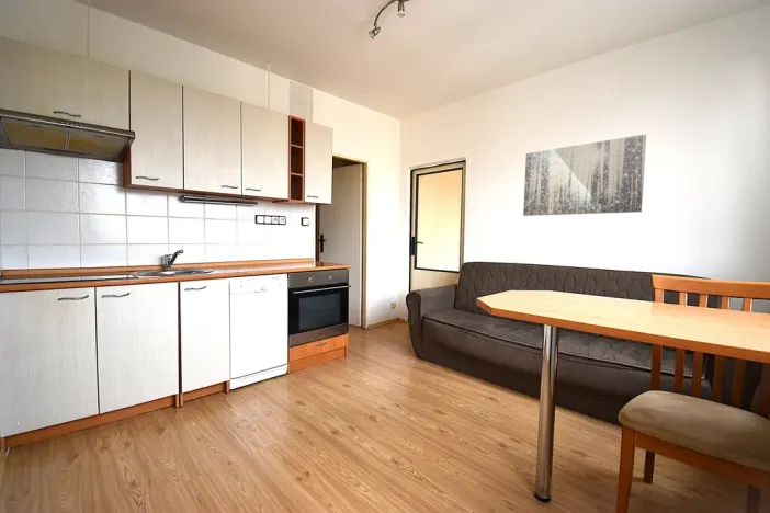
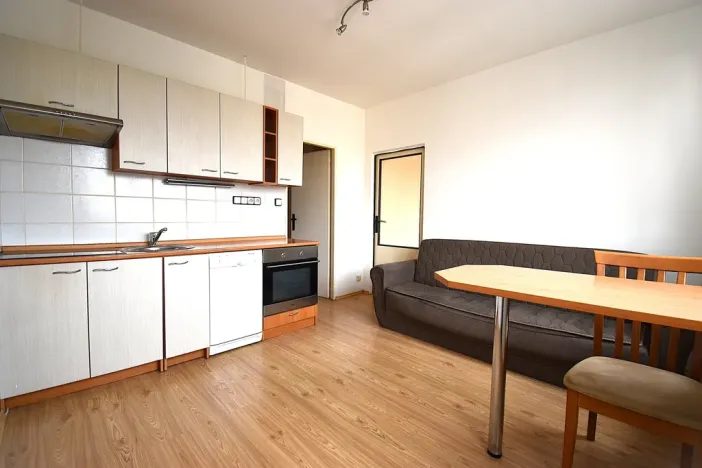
- wall art (578, 180)
